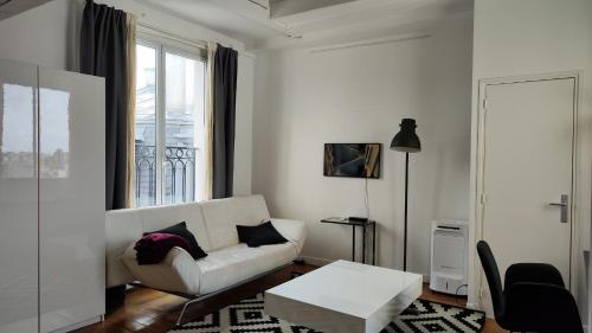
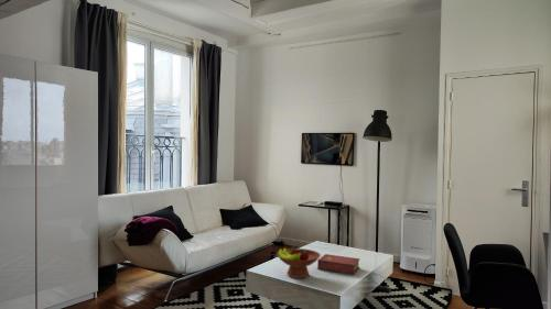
+ fruit bowl (298, 260)
+ book (338, 264)
